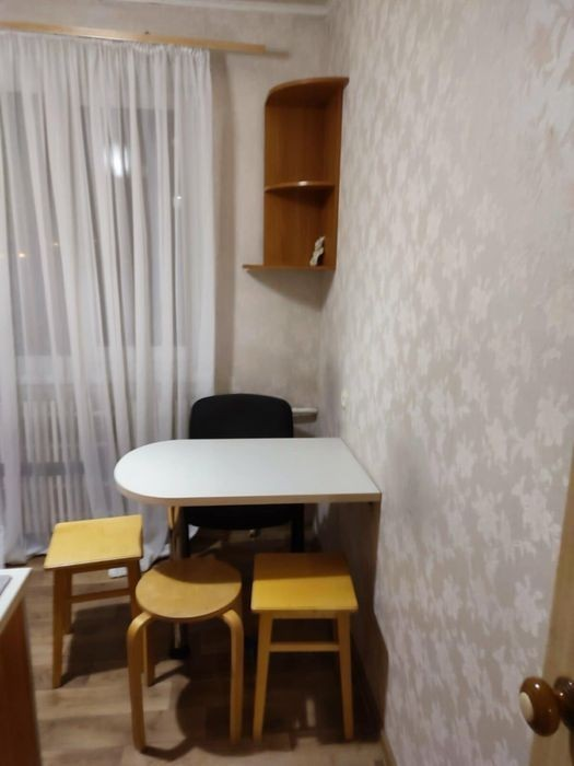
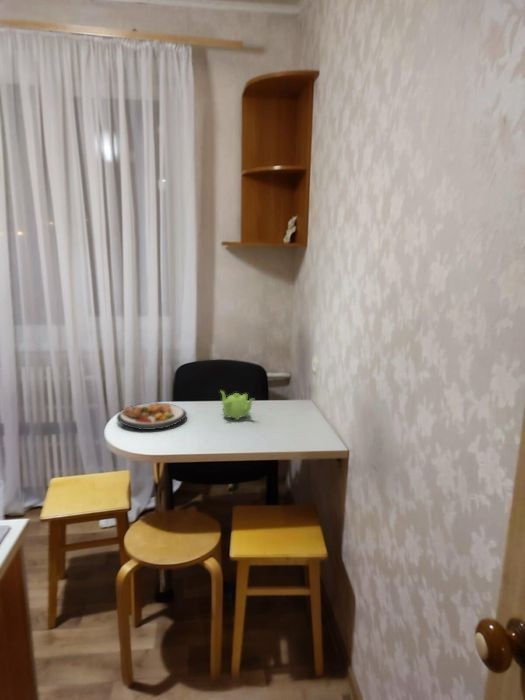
+ teapot (236, 405)
+ plate (152, 413)
